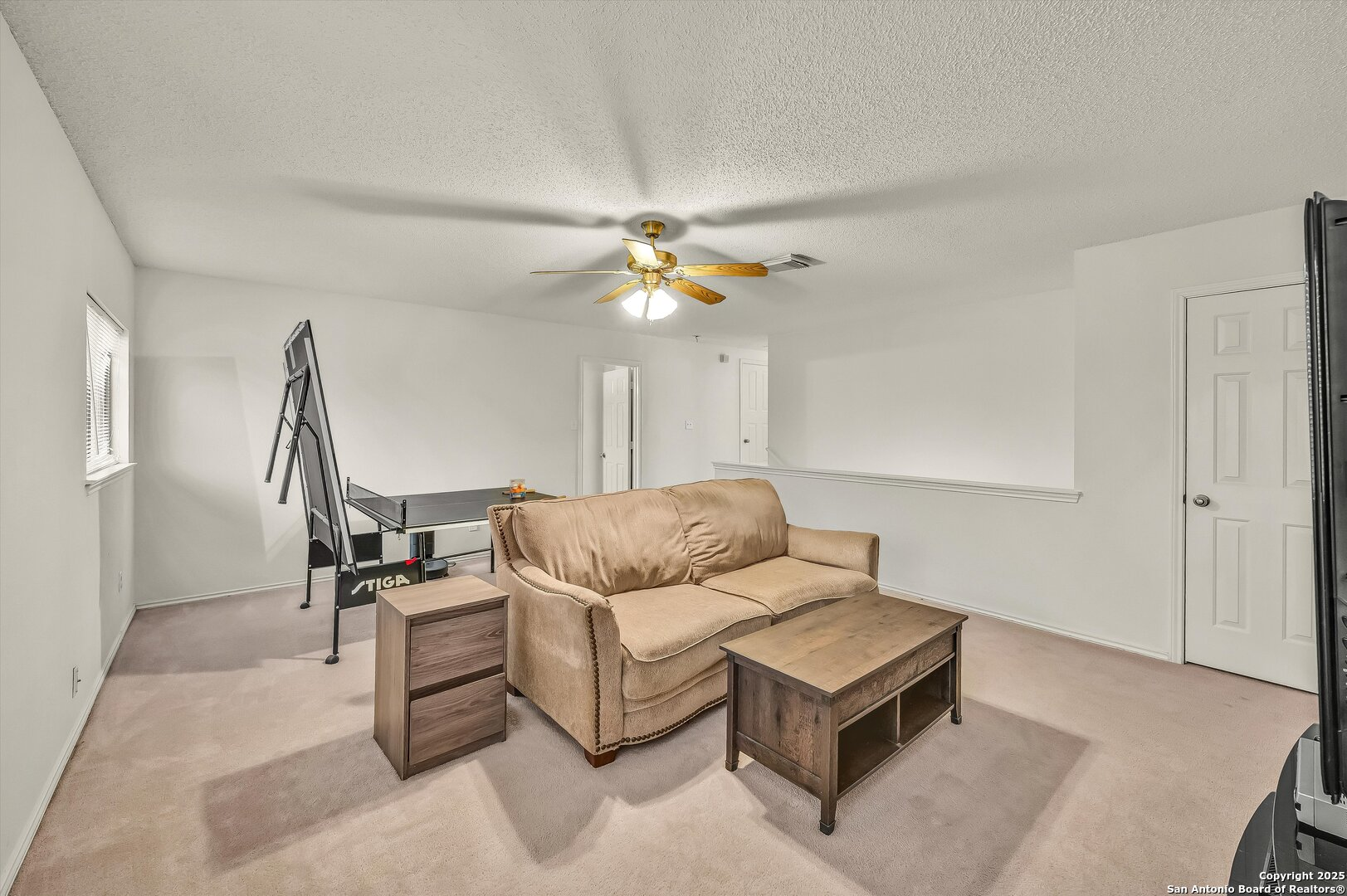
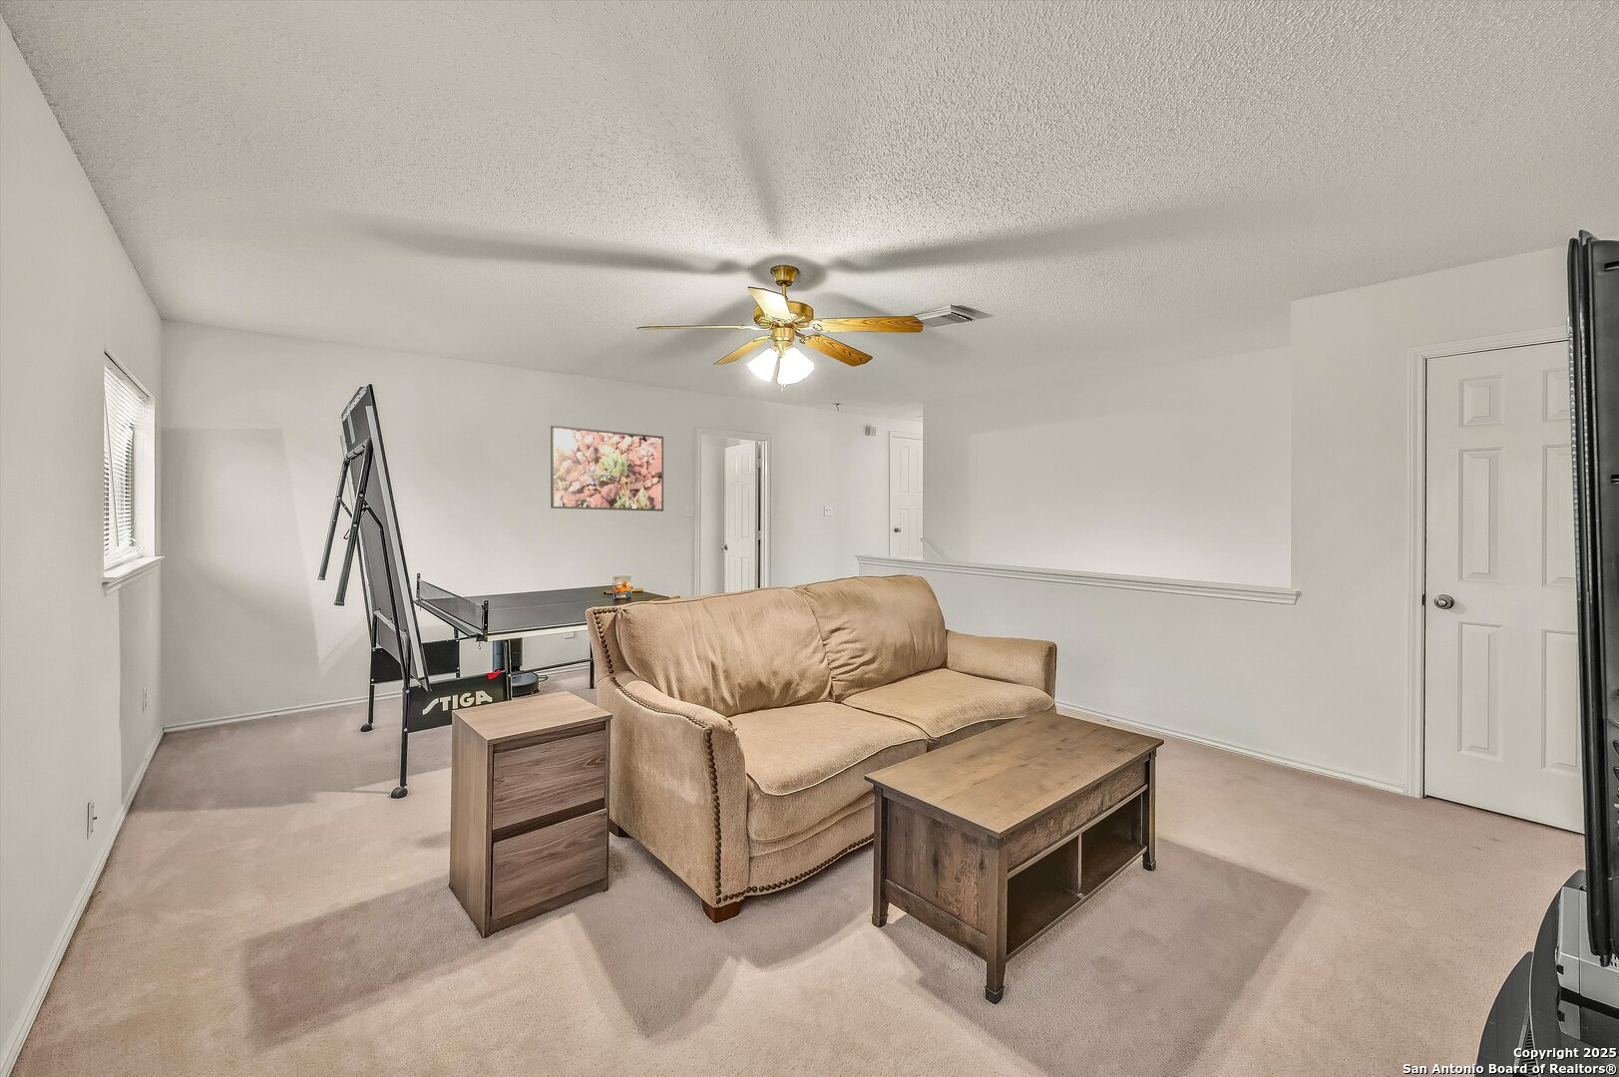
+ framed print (609, 470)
